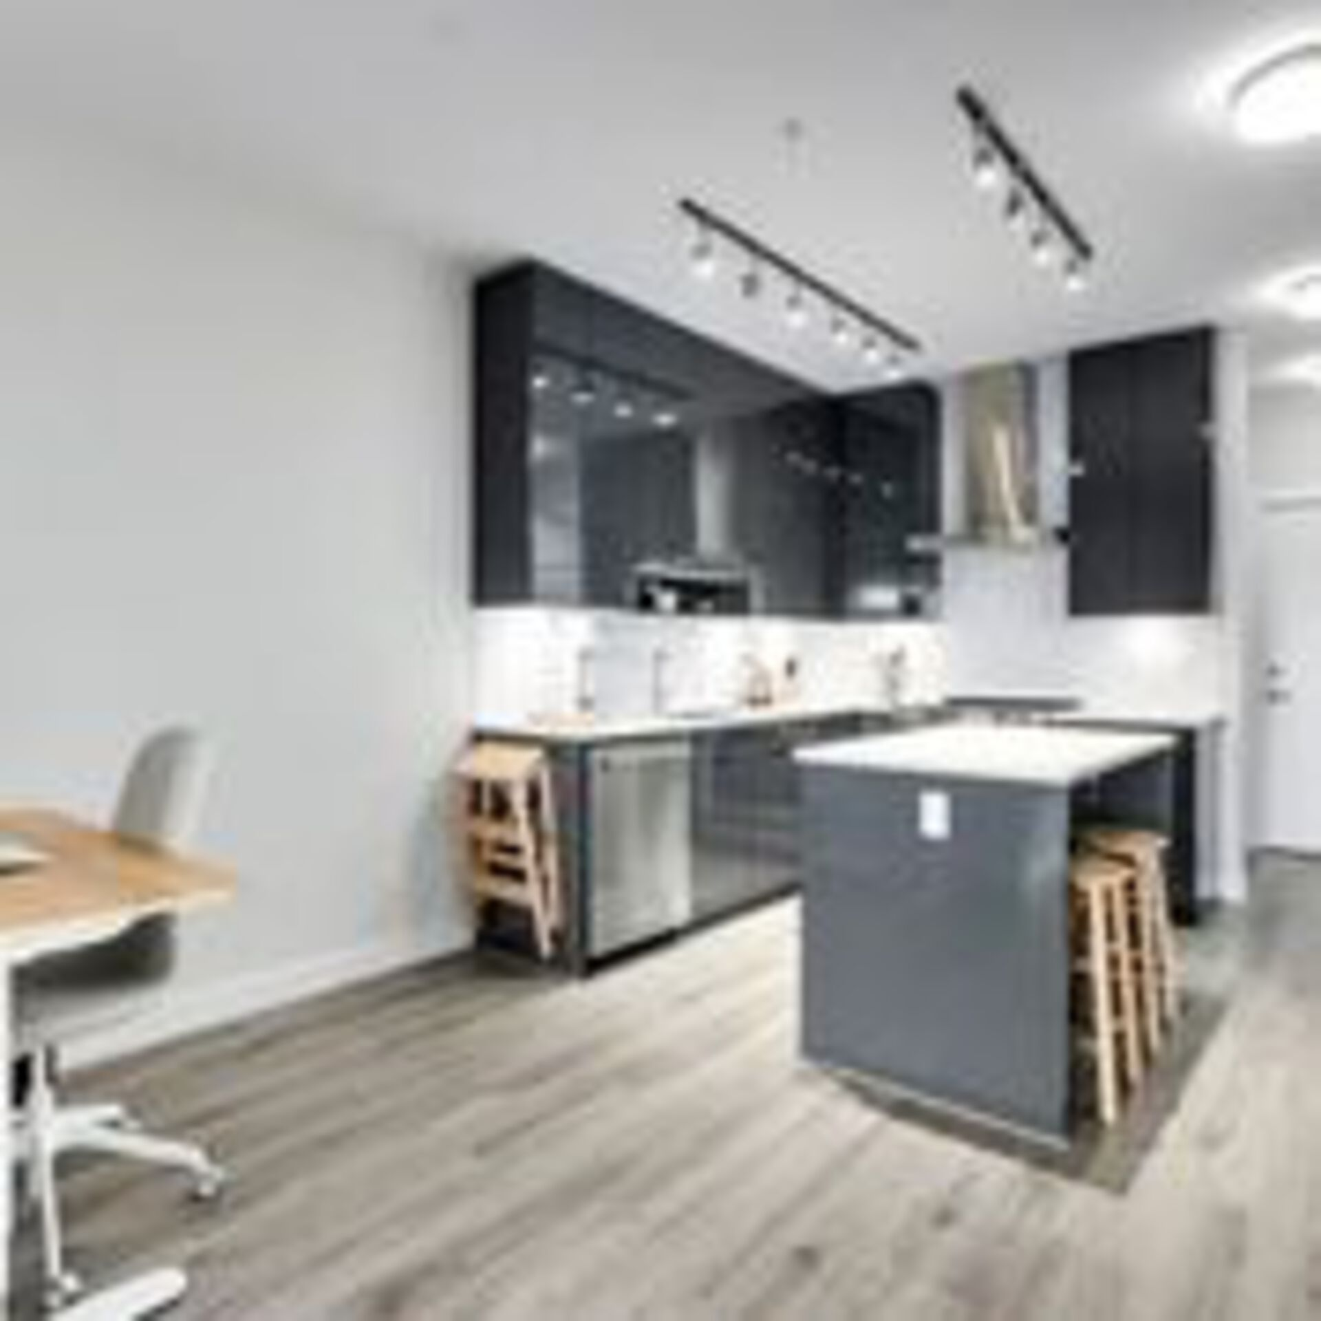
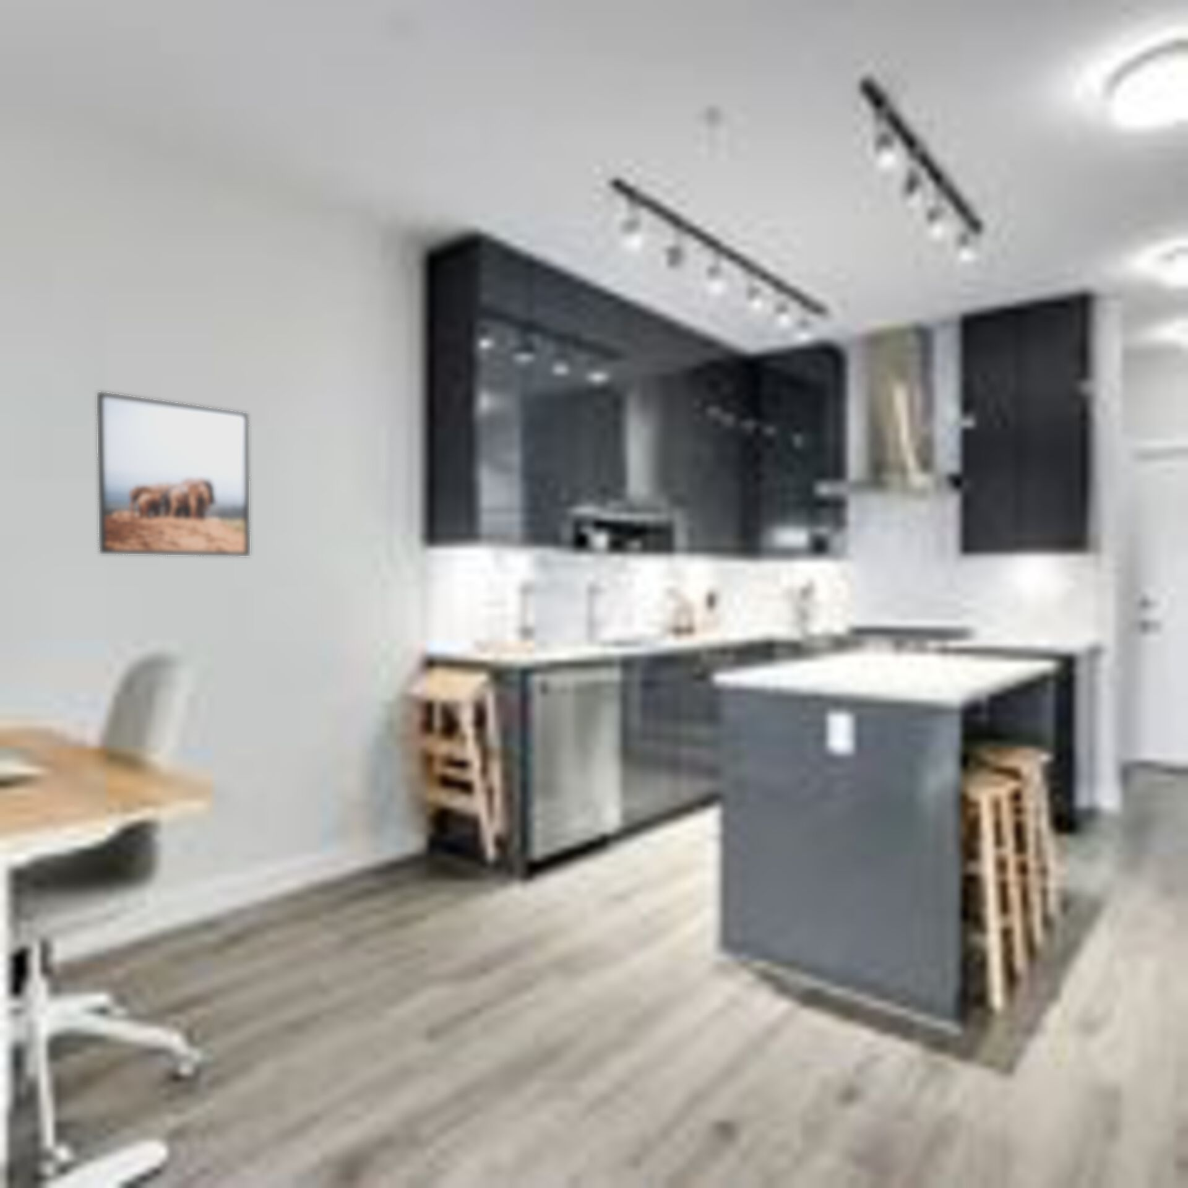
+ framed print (178, 479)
